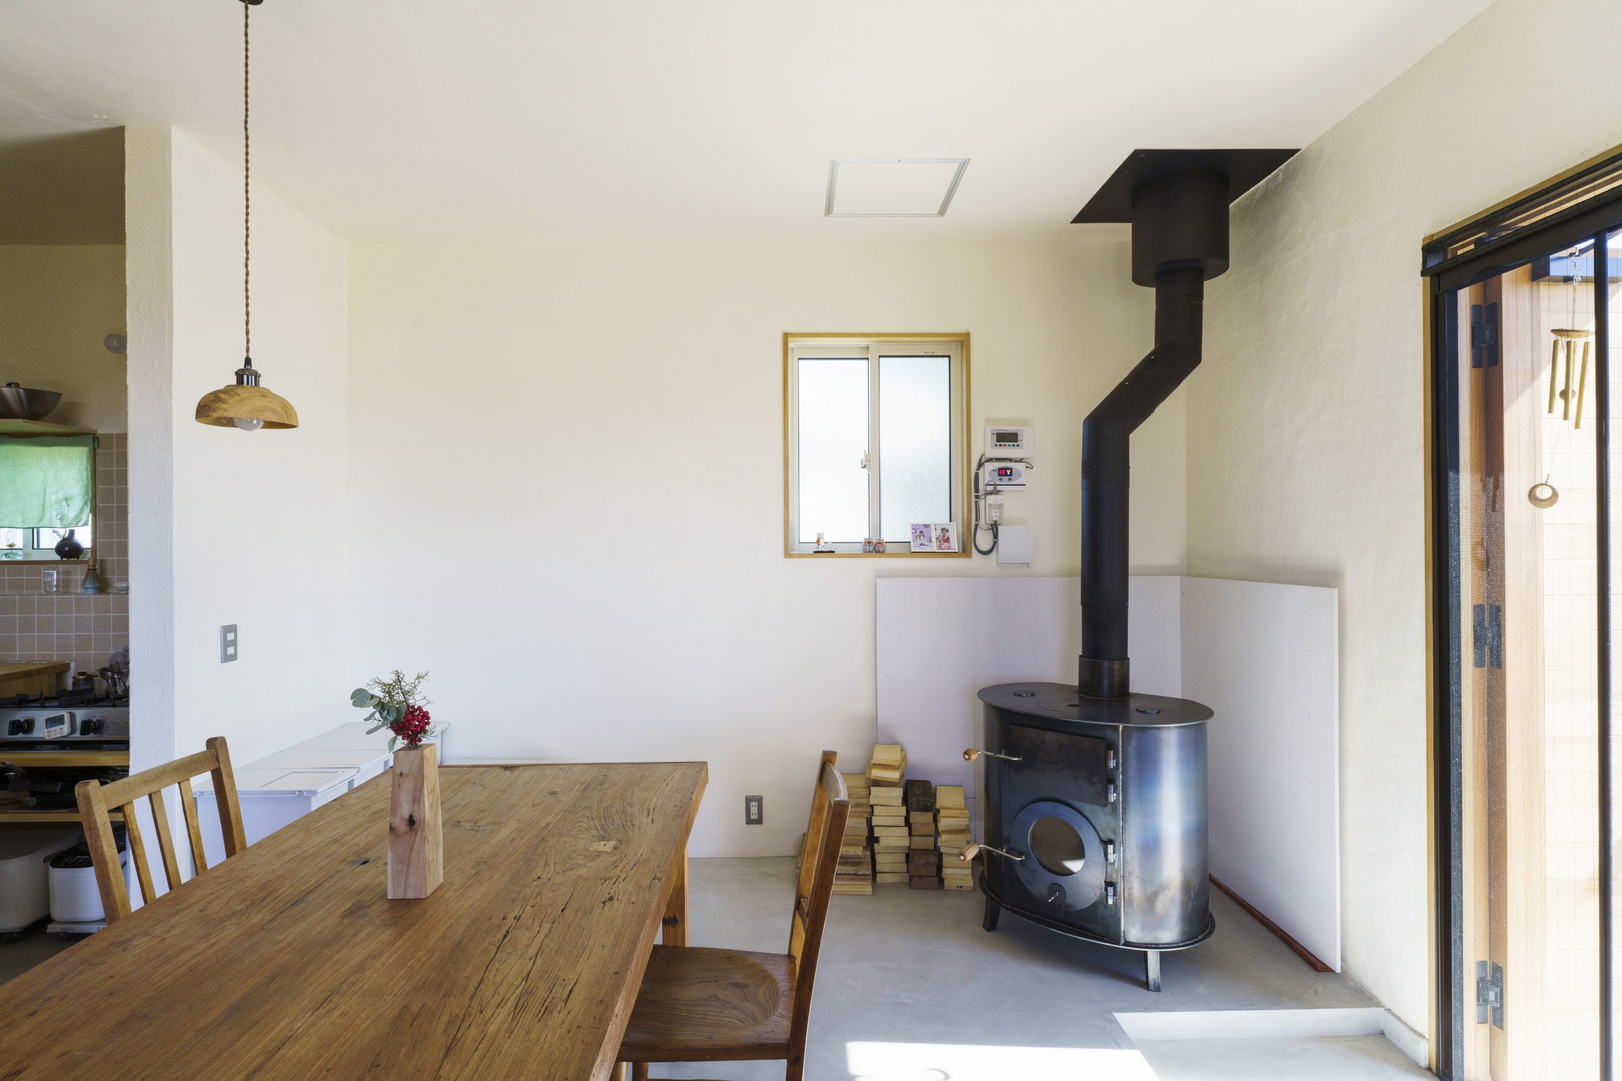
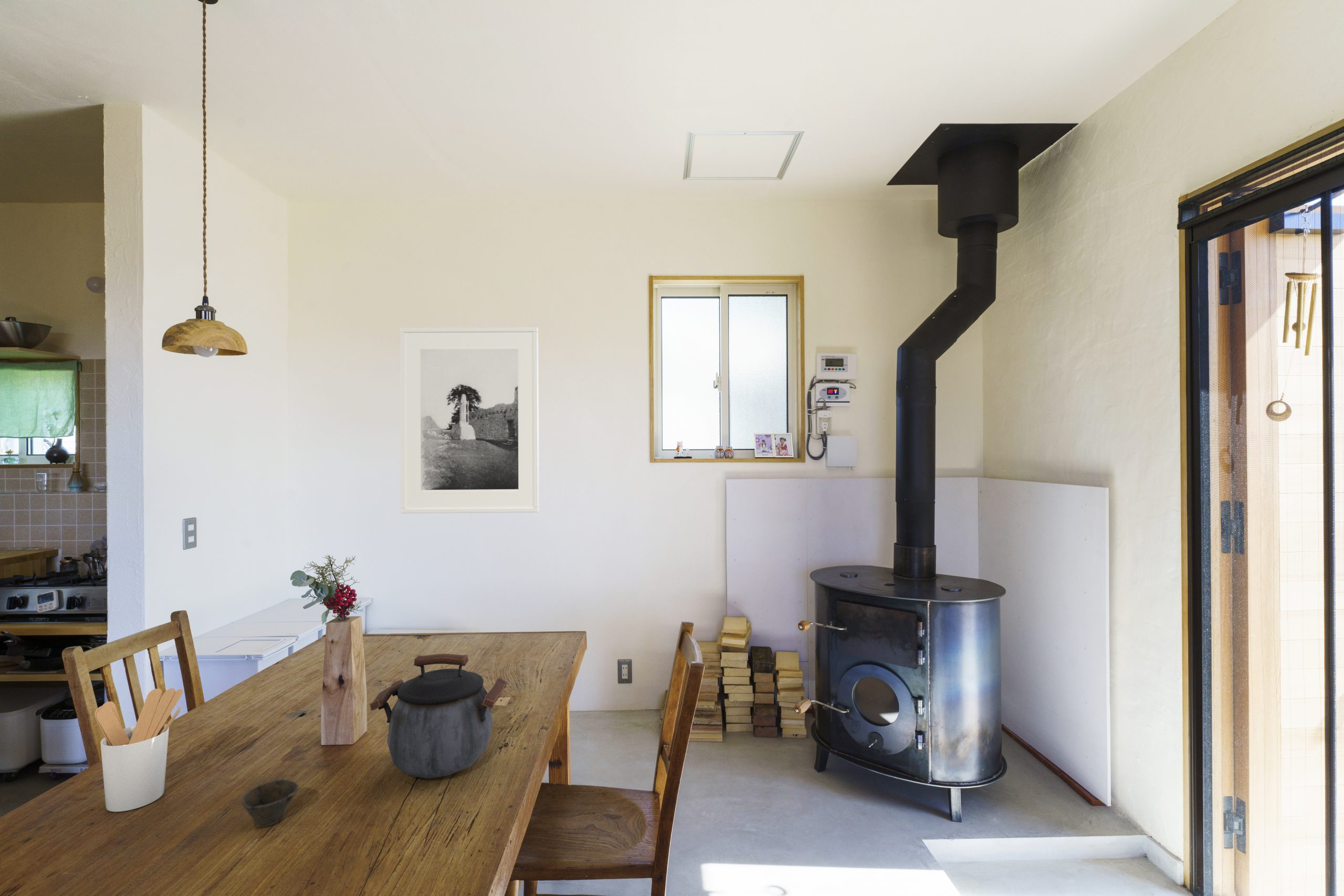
+ utensil holder (145, 744)
+ kettle (442, 711)
+ cup (272, 803)
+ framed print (469, 420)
